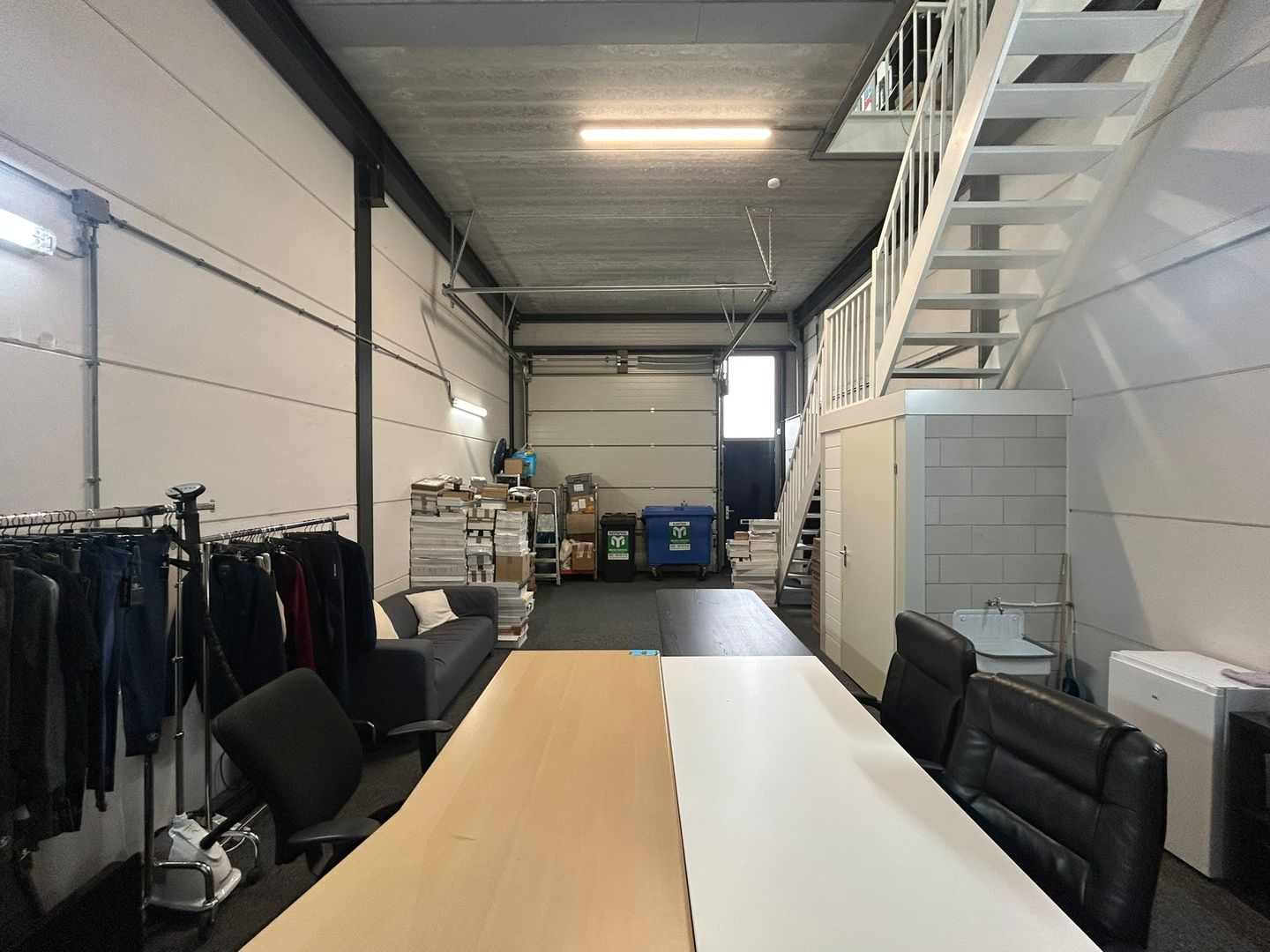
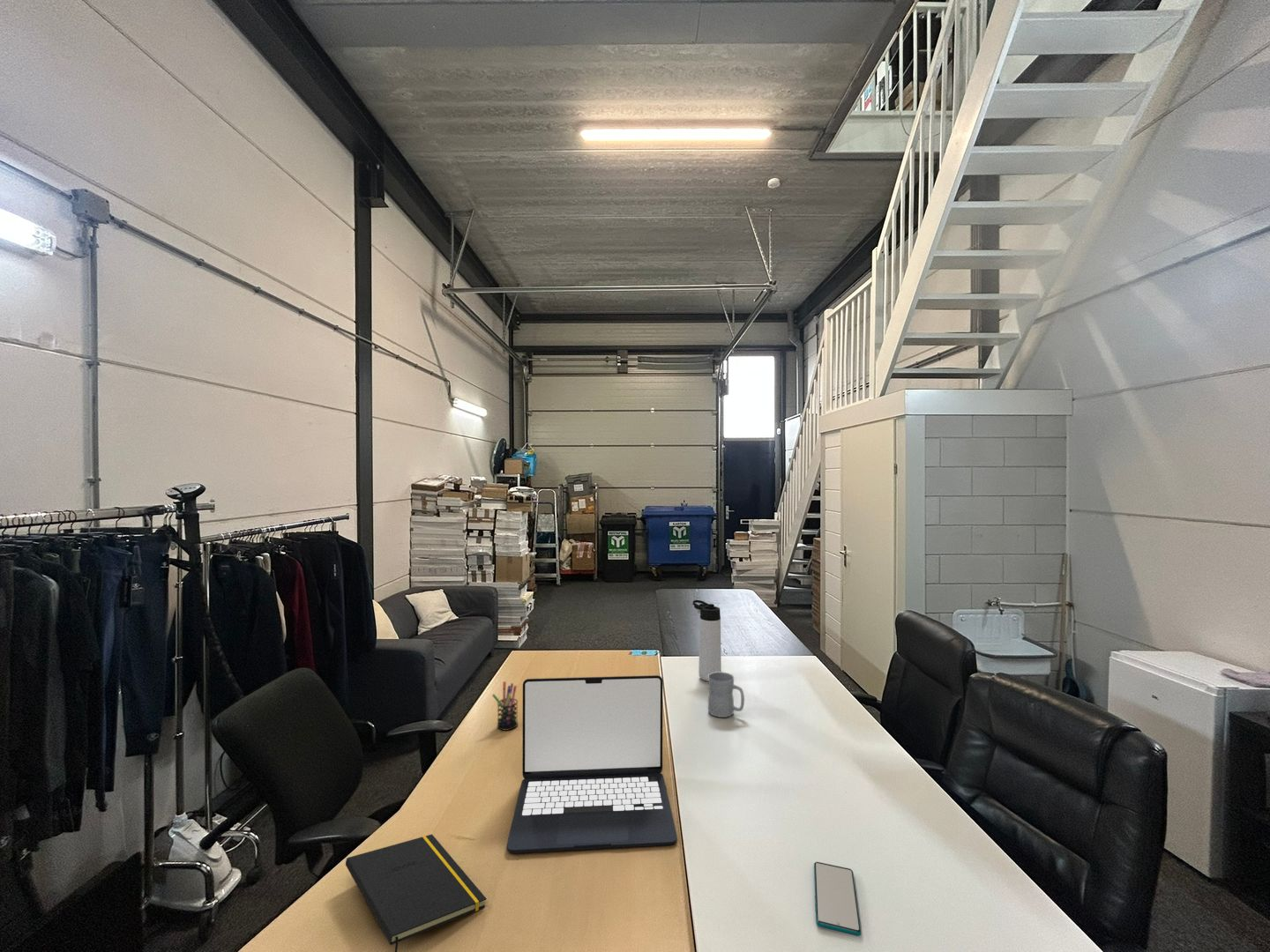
+ pen holder (504, 705)
+ mug (726, 695)
+ laptop (593, 755)
+ thermos bottle (706, 639)
+ notepad (414, 881)
+ smartphone (835, 896)
